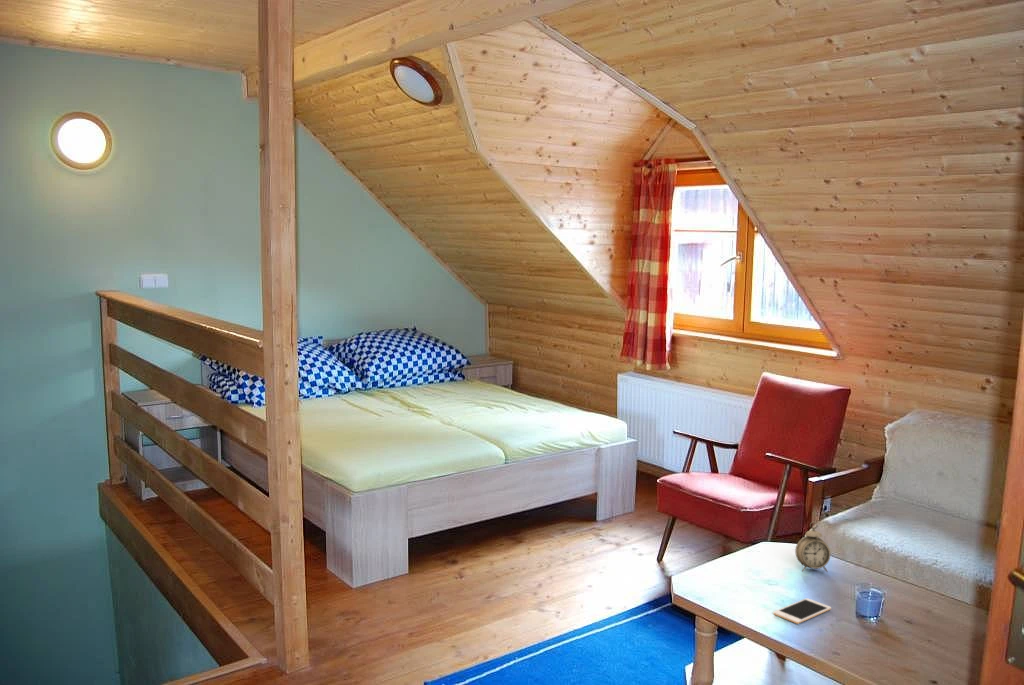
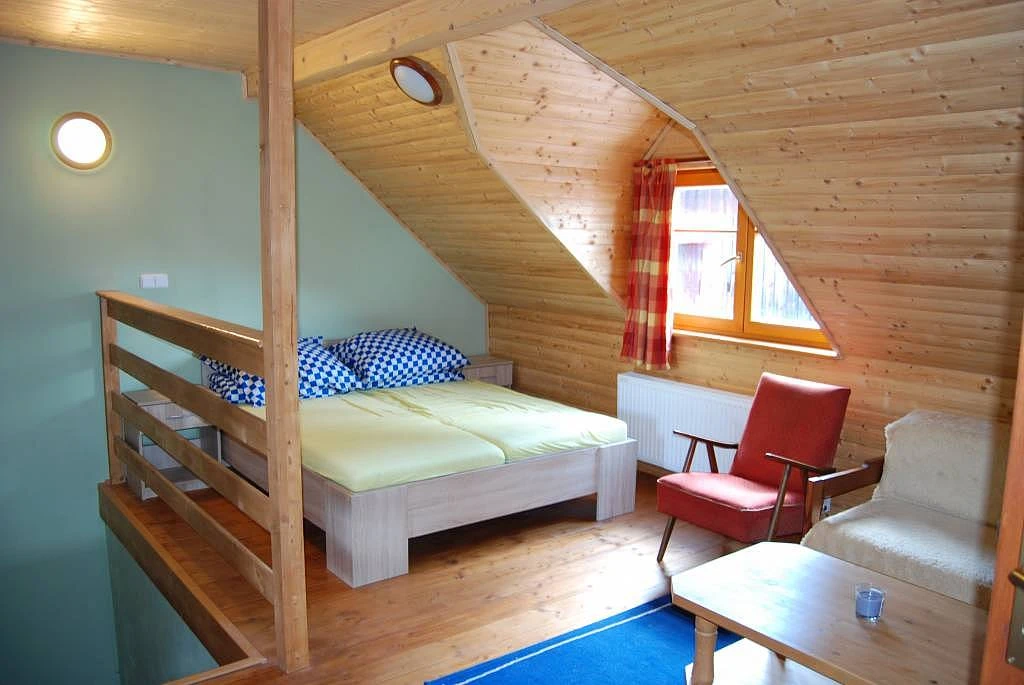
- alarm clock (813, 546)
- cell phone (802, 610)
